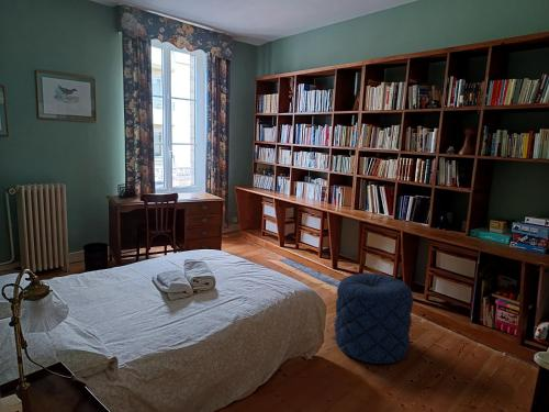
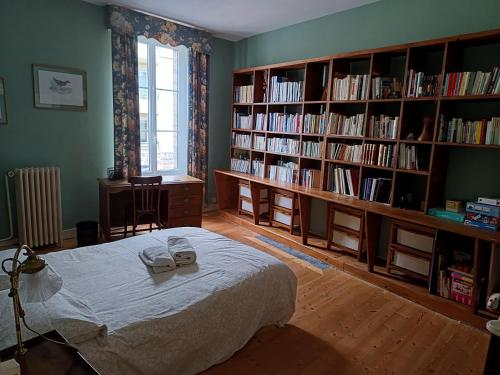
- pouf (372, 313)
